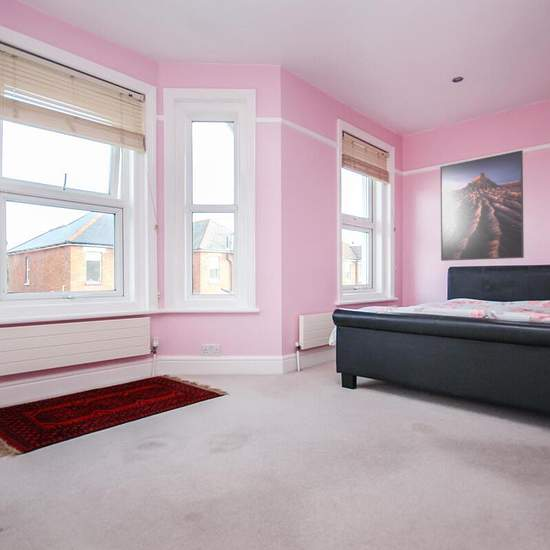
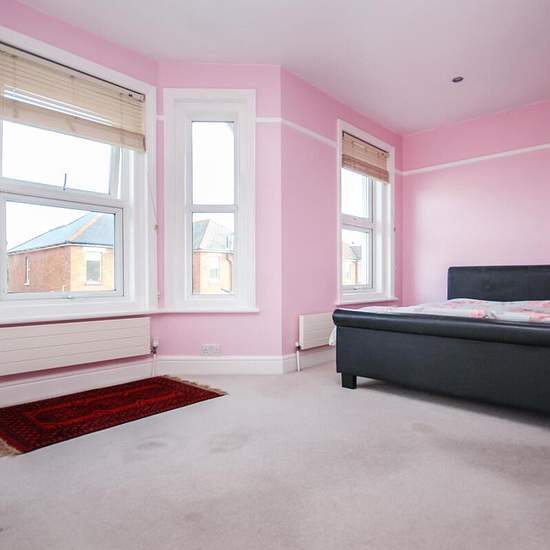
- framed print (479, 209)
